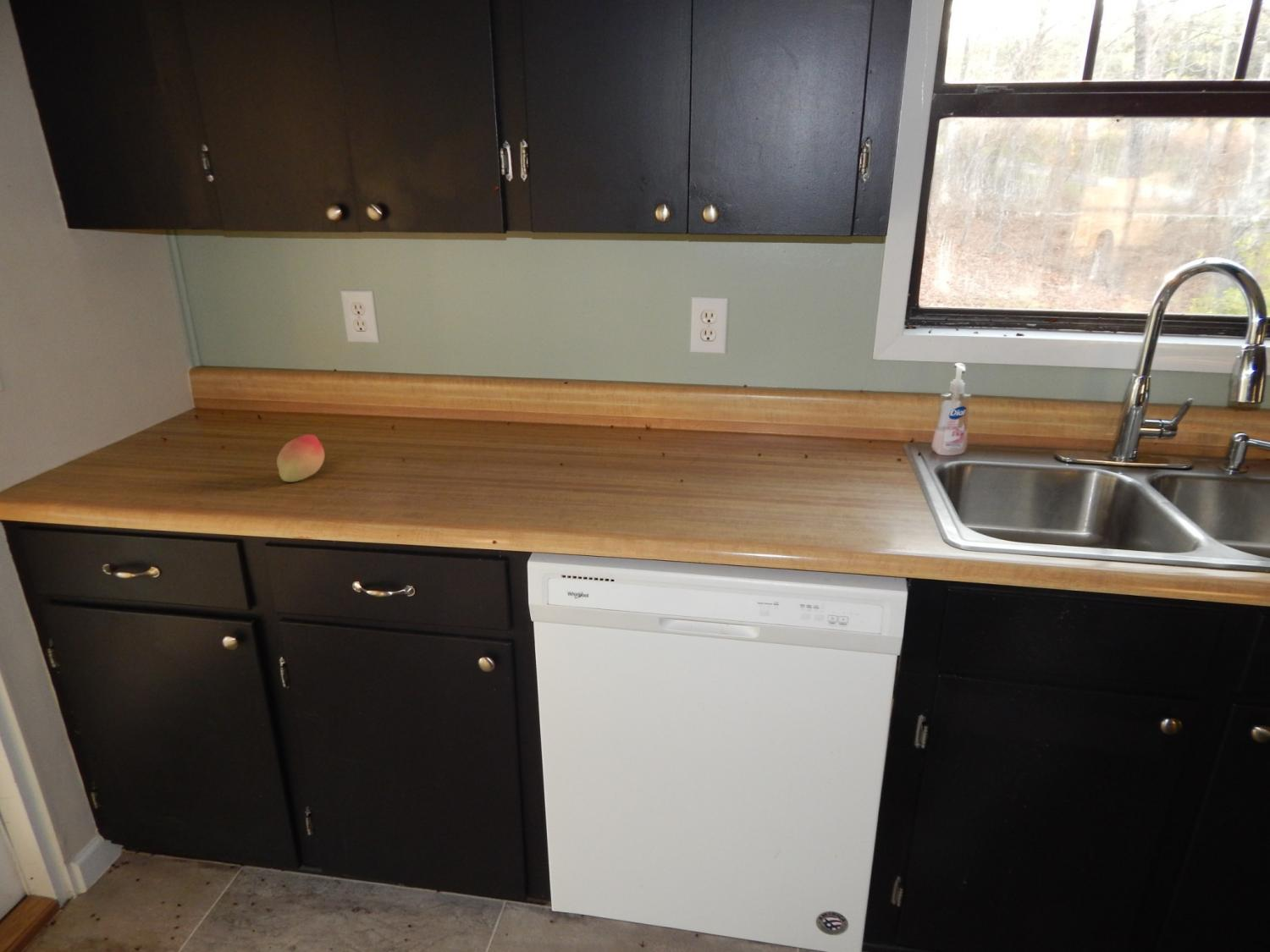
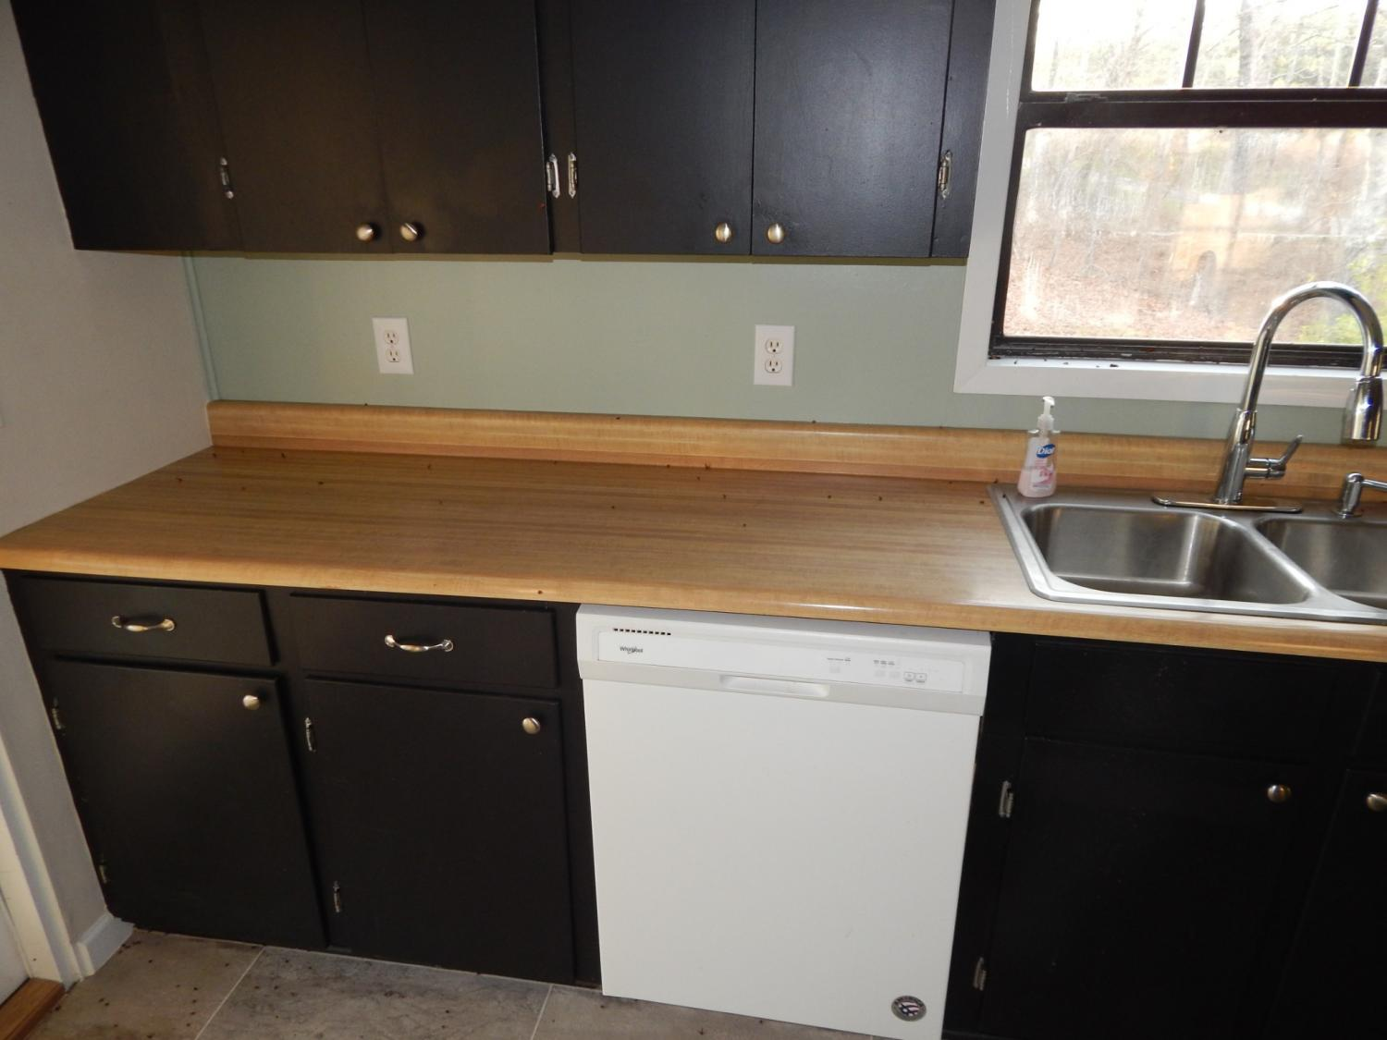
- fruit (301, 457)
